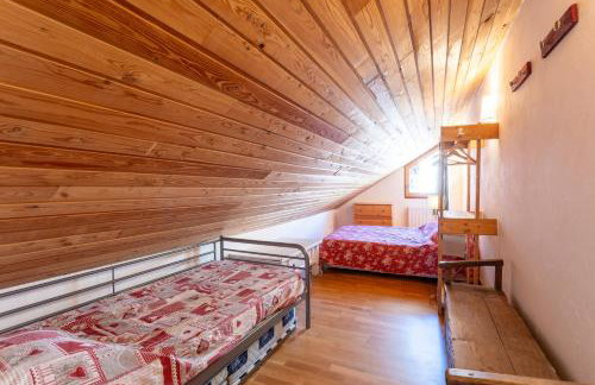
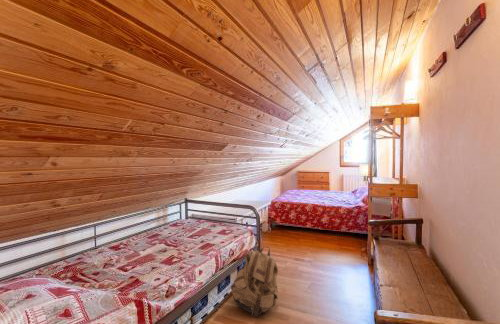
+ backpack (254, 276)
